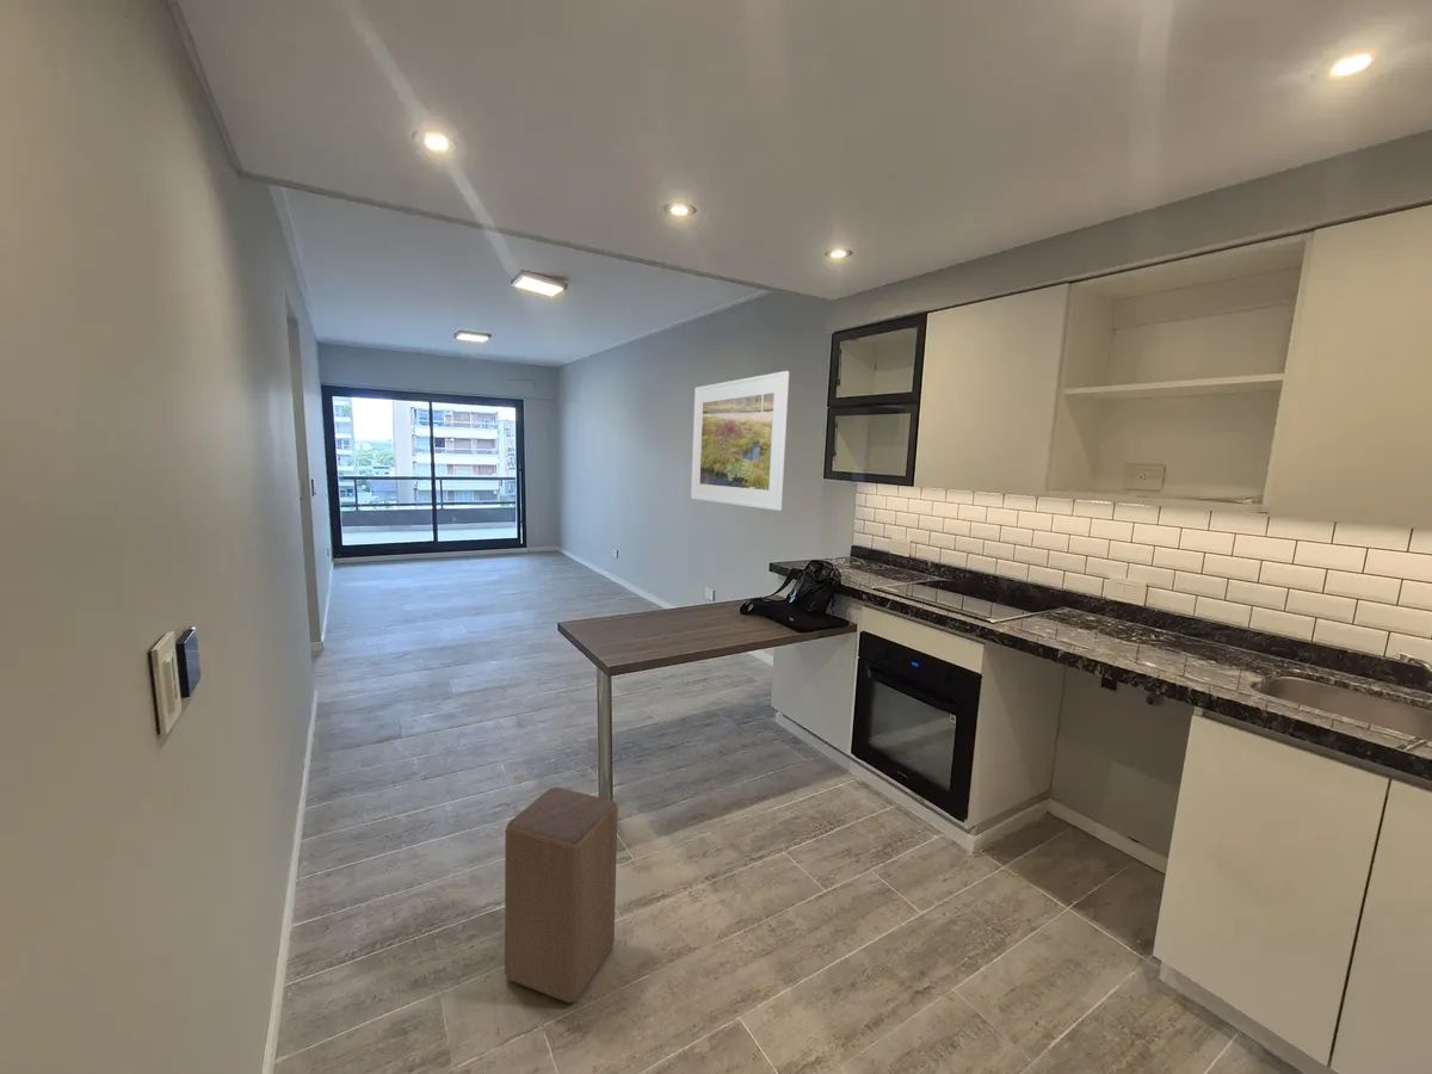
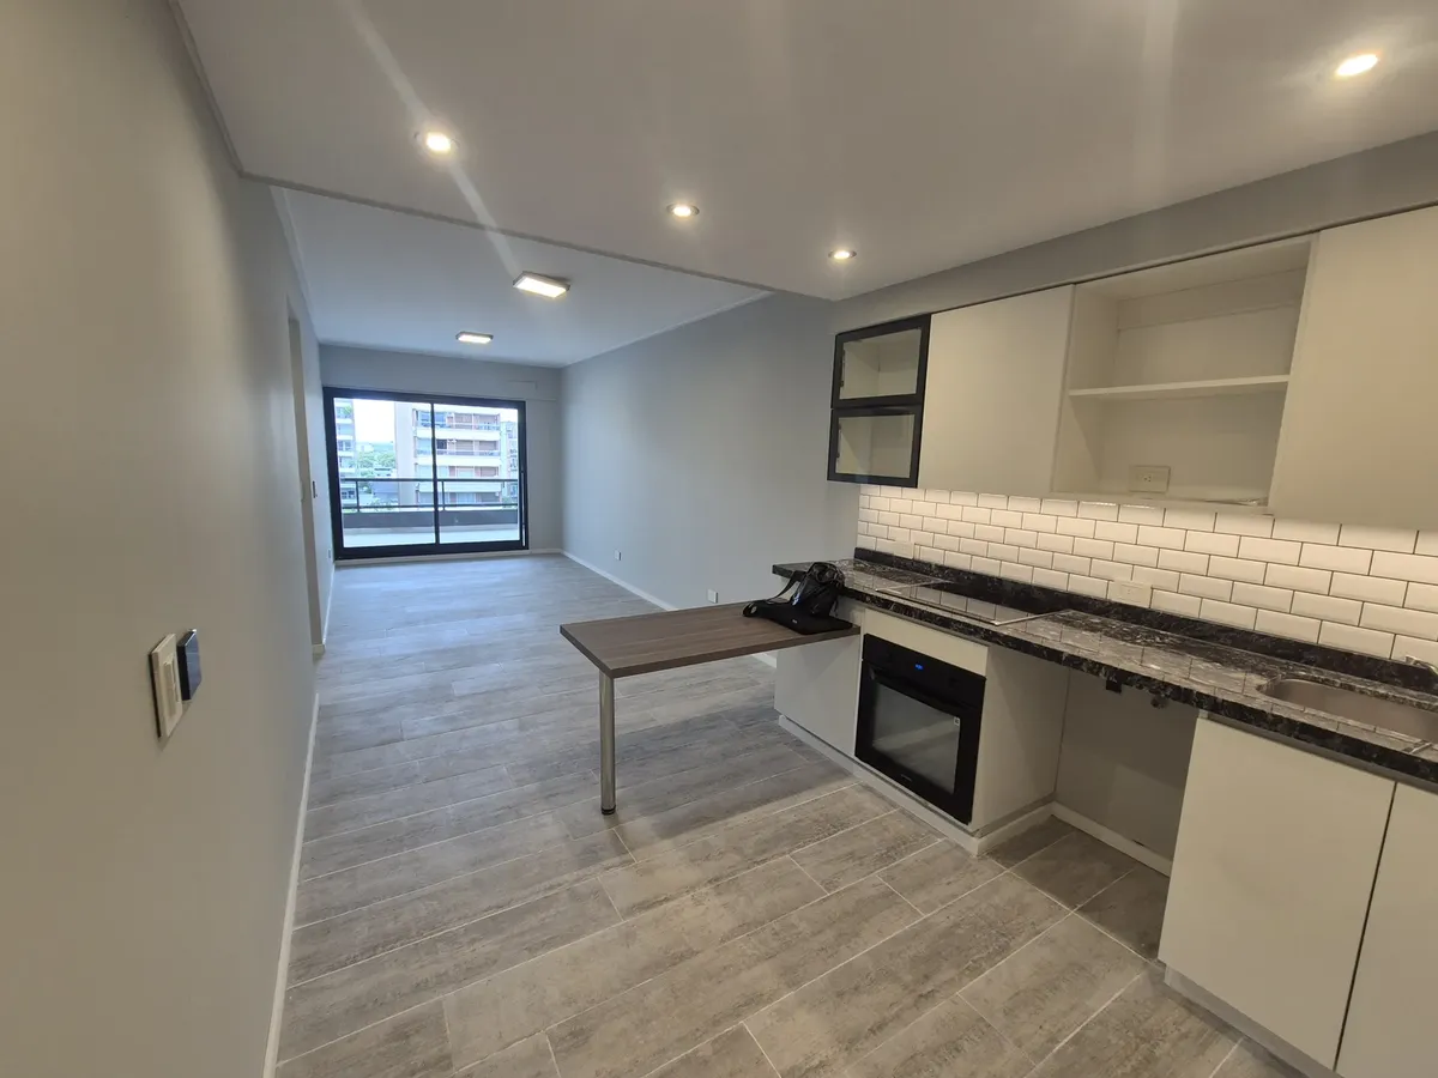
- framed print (734, 443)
- stool (562, 888)
